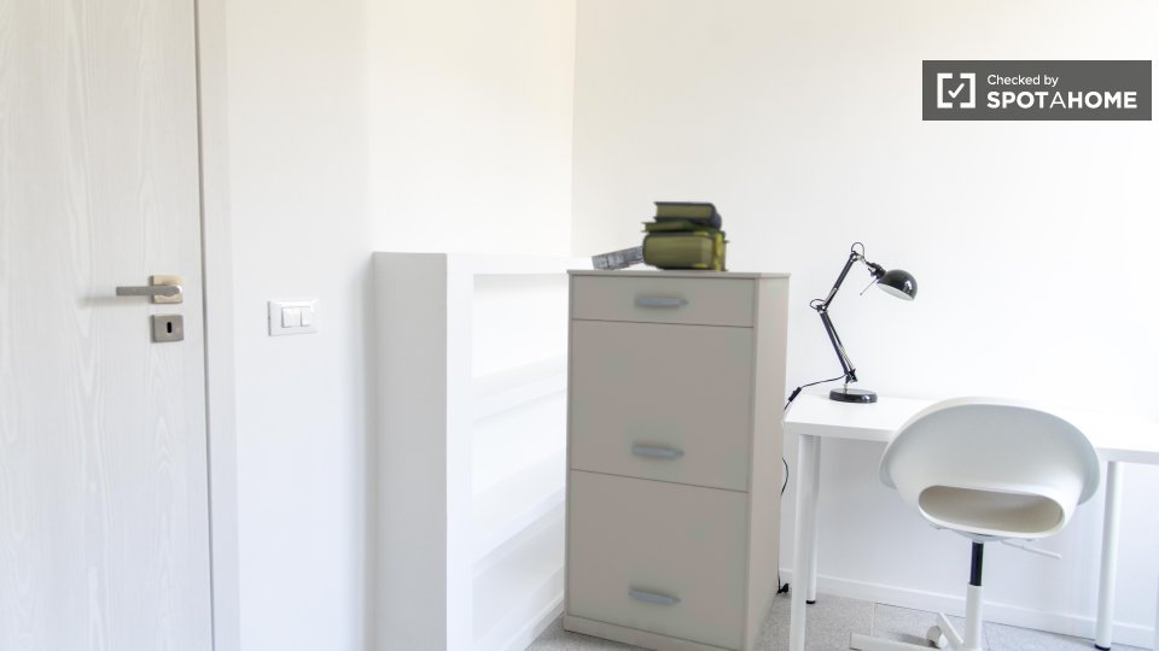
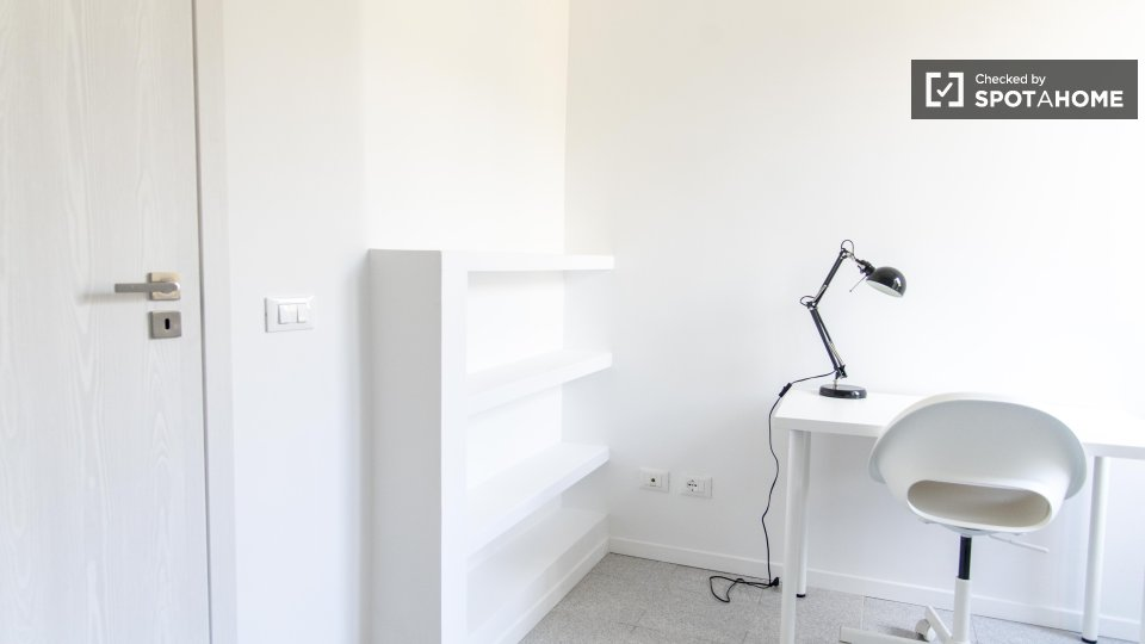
- stack of books (686, 236)
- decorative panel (640, 252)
- filing cabinet (681, 442)
